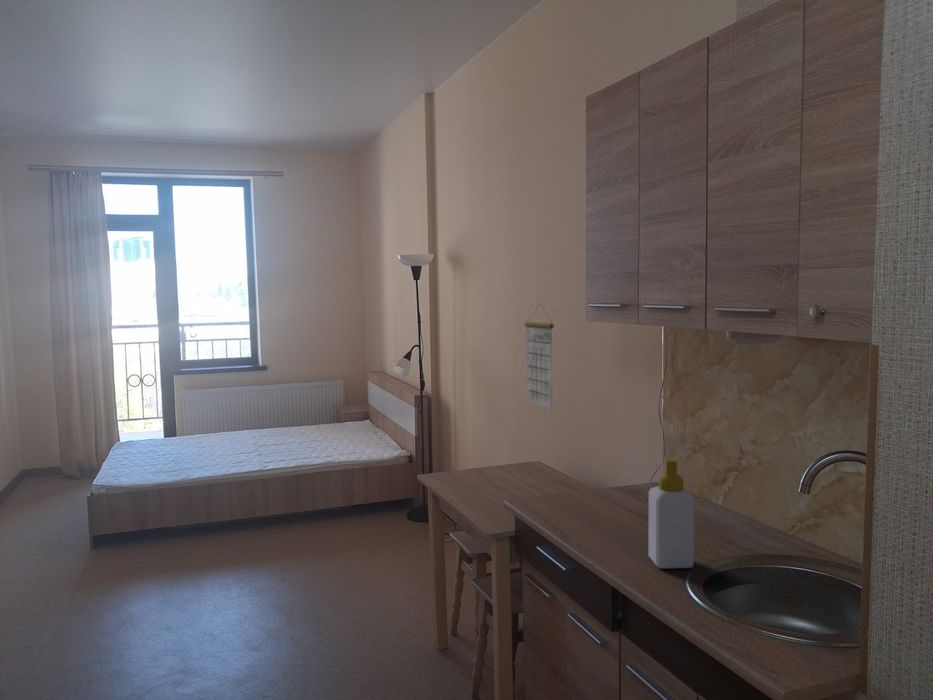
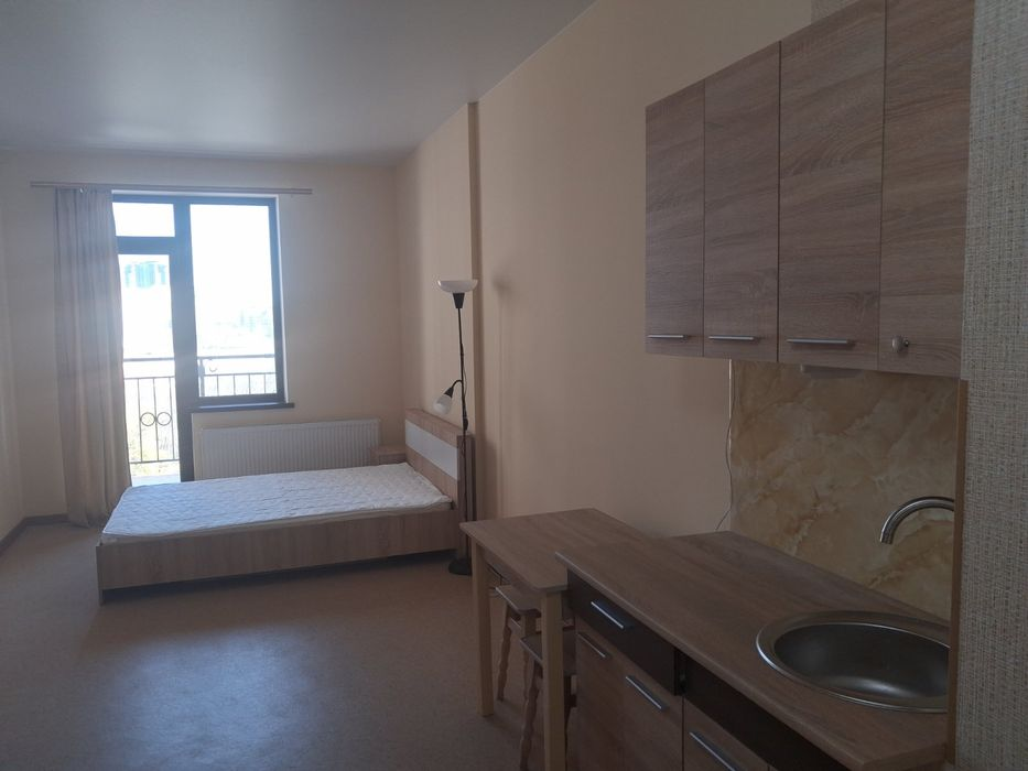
- calendar (538, 354)
- soap bottle (670, 511)
